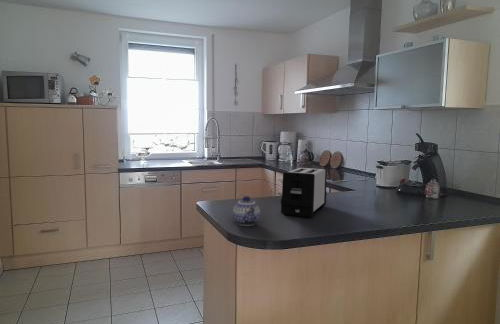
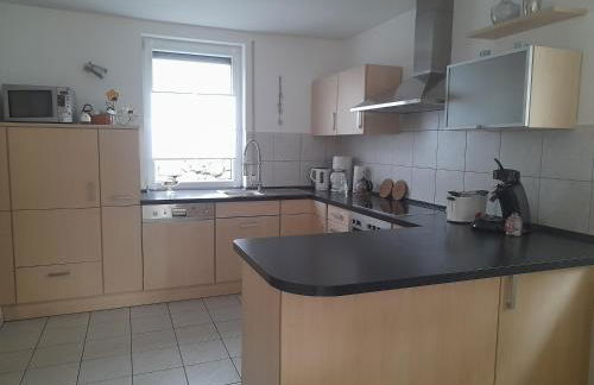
- toaster (305, 190)
- teapot (246, 210)
